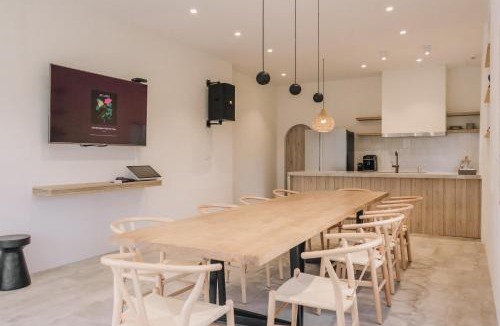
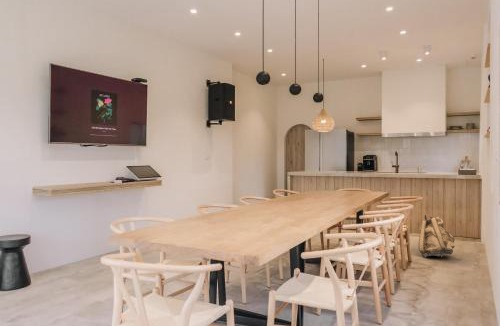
+ backpack (436, 236)
